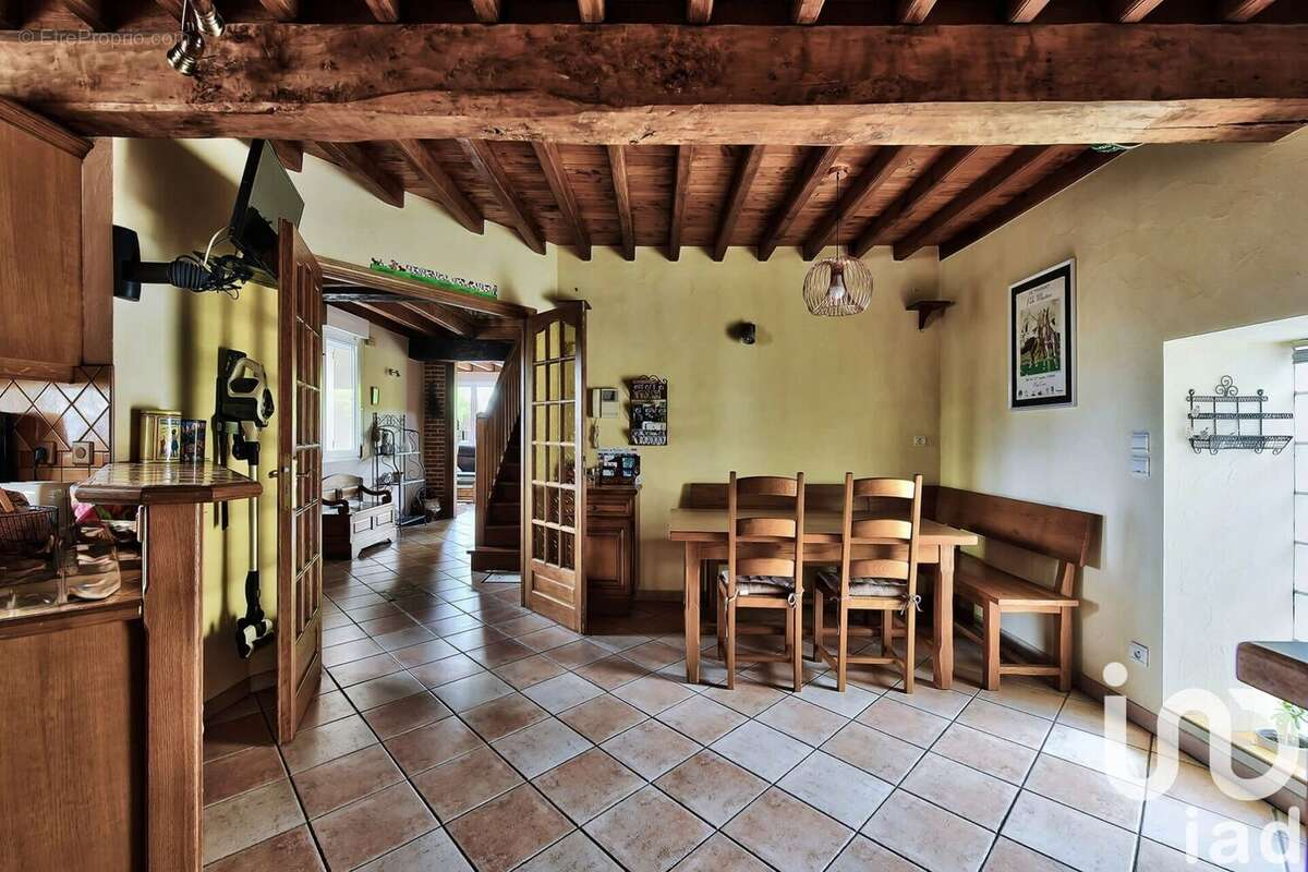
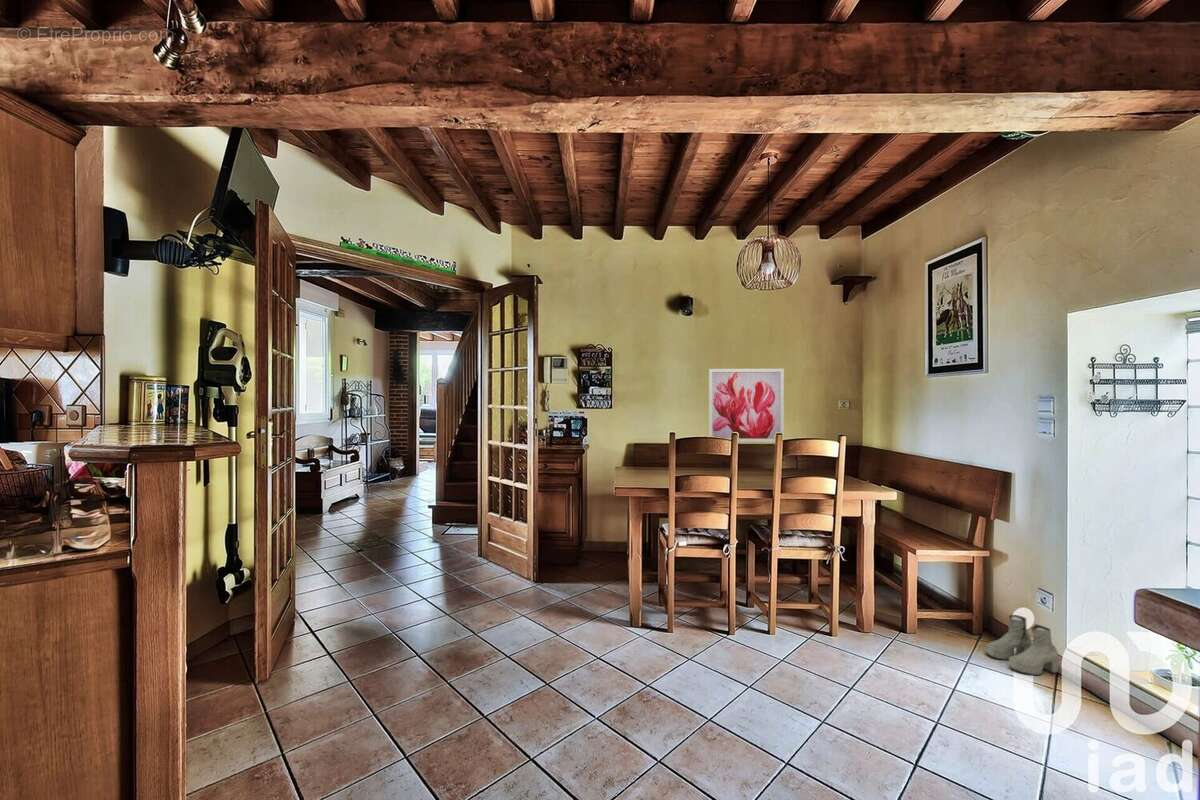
+ wall art (746, 405)
+ boots (1021, 642)
